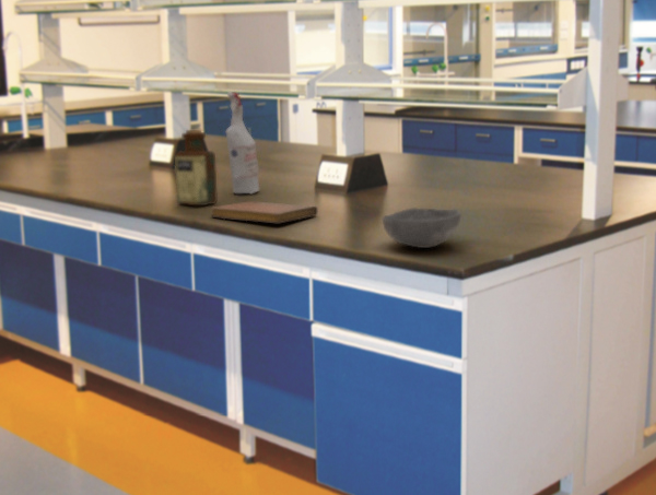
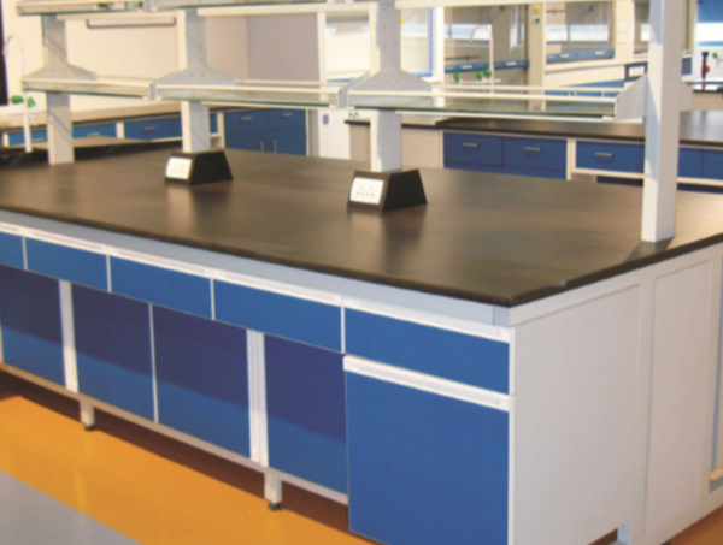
- notebook (263, 211)
- spray bottle (241, 143)
- bowl (421, 228)
- bottle (195, 166)
